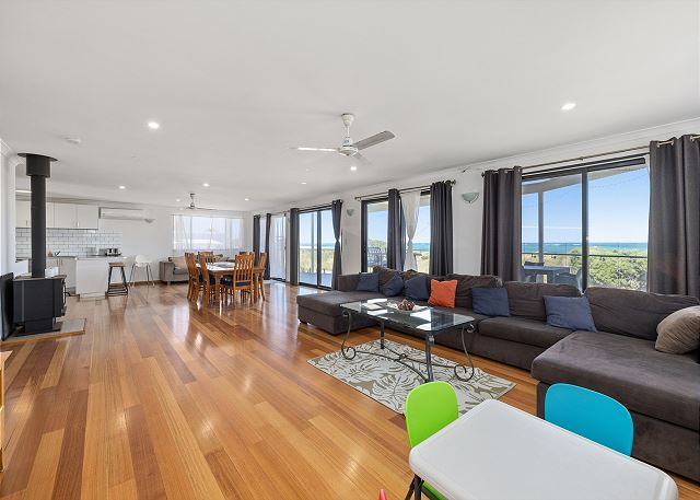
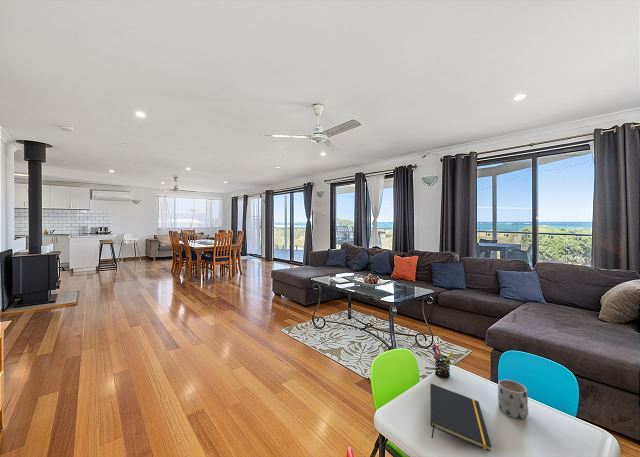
+ pen holder (441, 361)
+ mug (515, 401)
+ notepad (456, 412)
